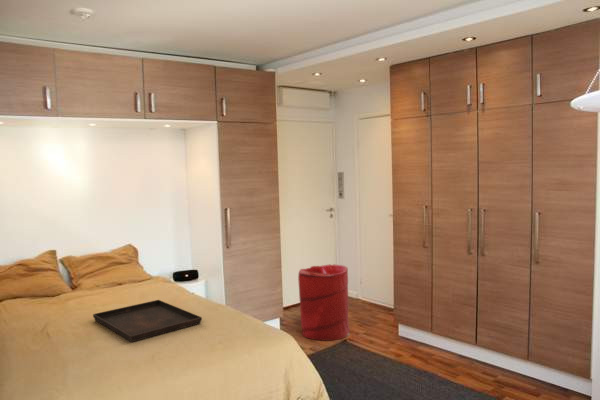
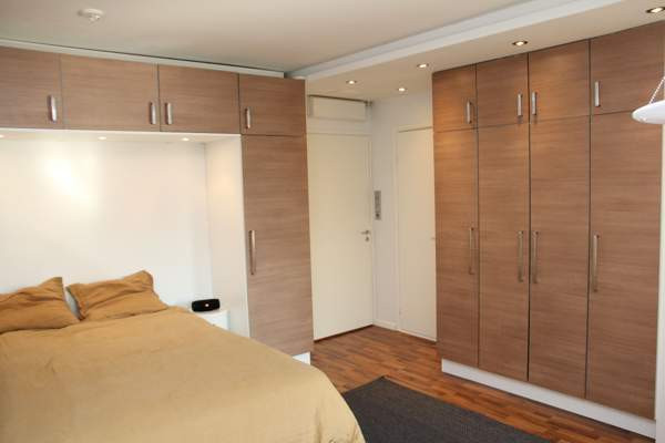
- laundry hamper (323, 299)
- serving tray (146, 318)
